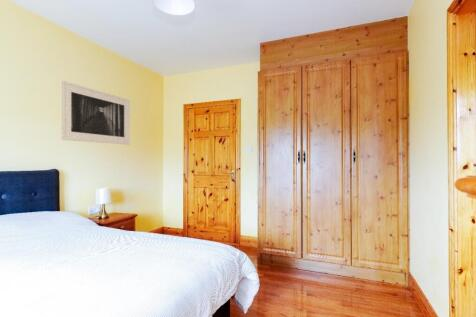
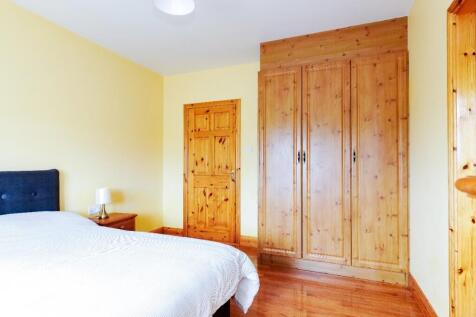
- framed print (100, 117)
